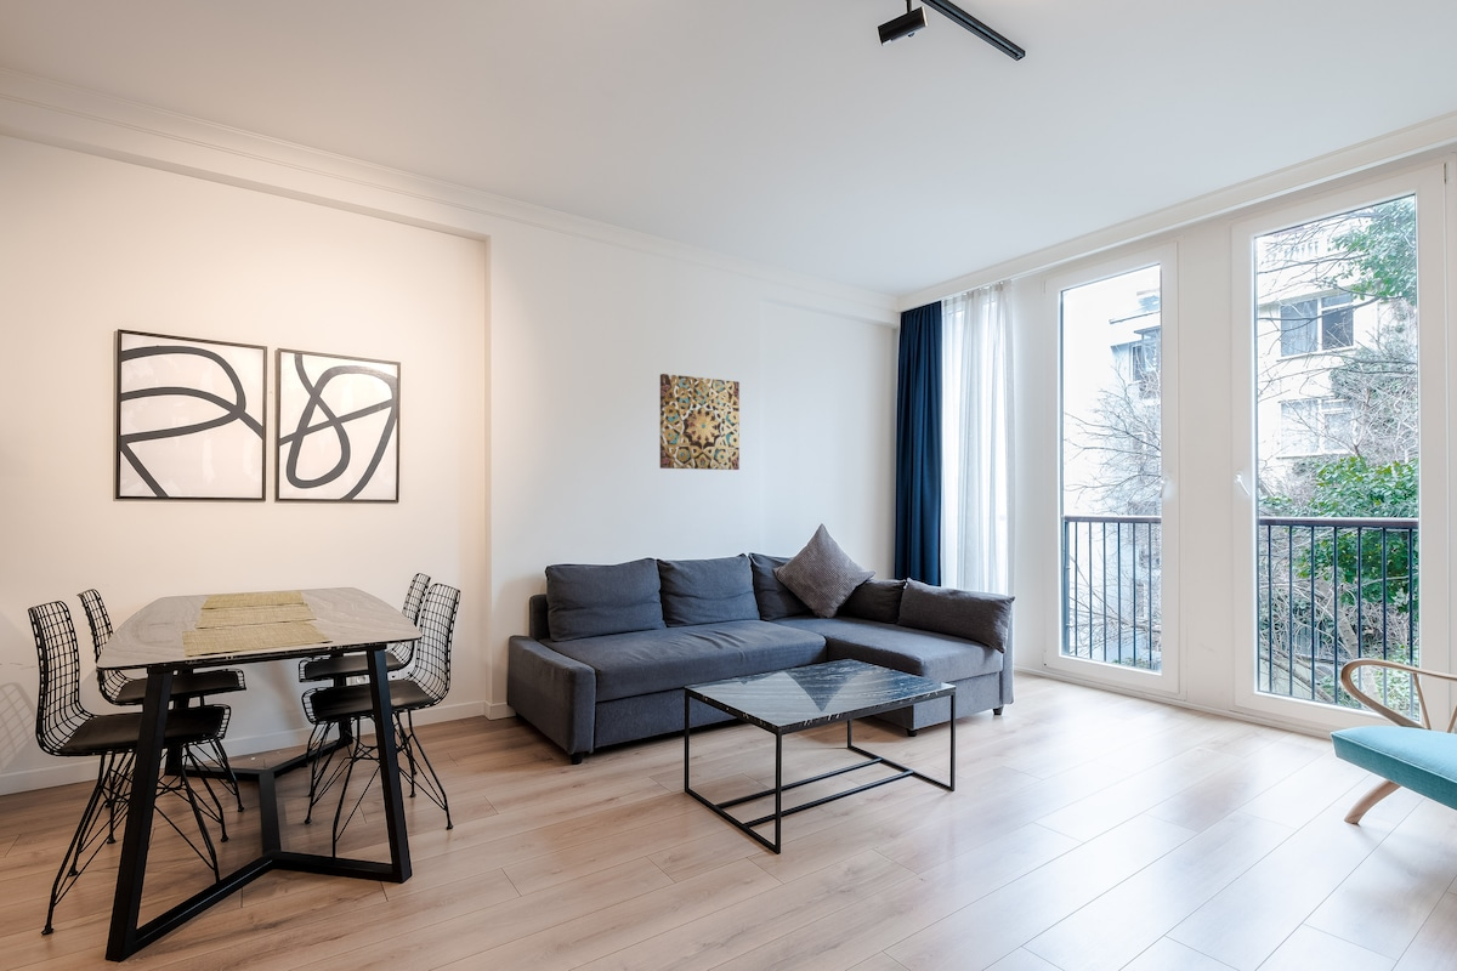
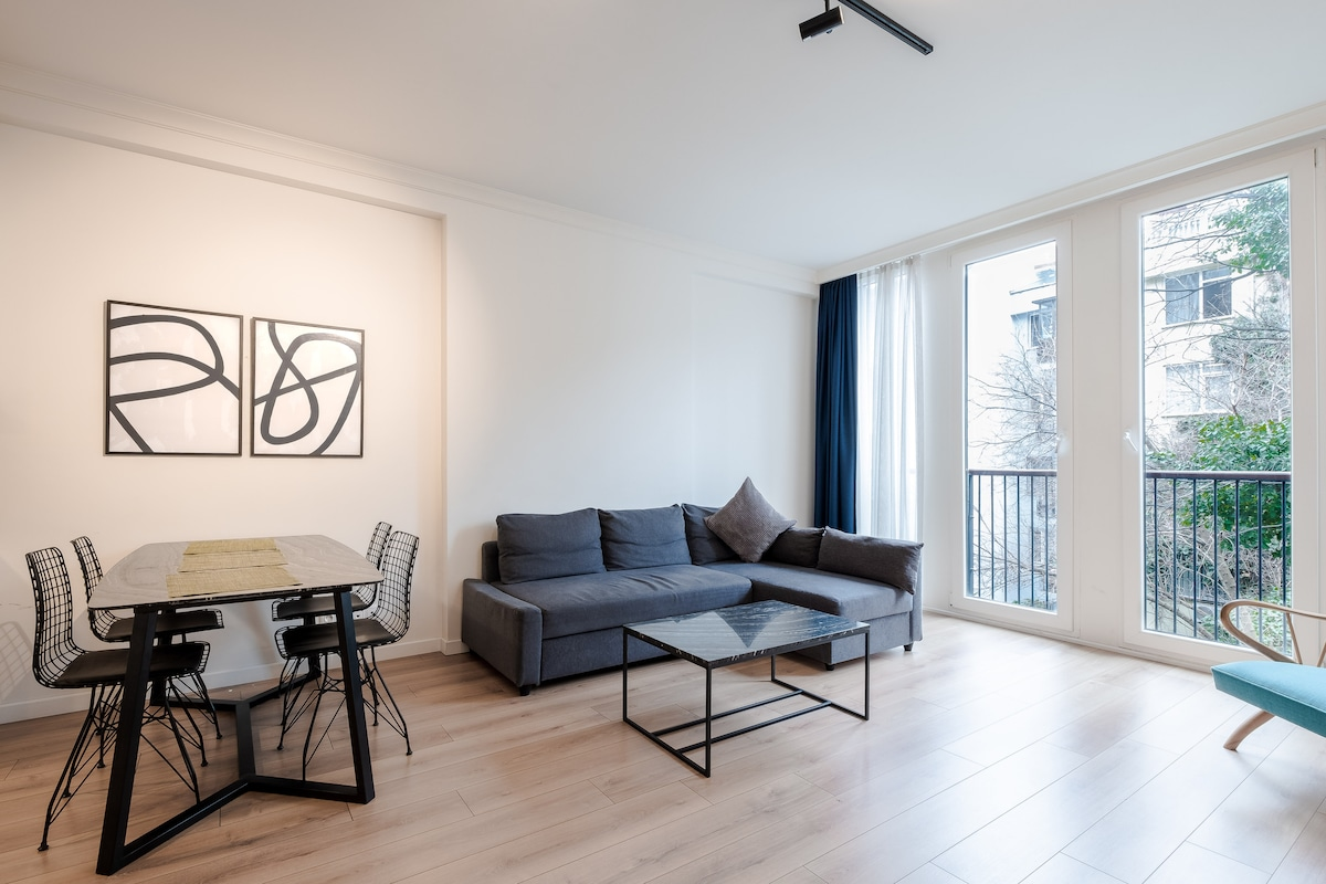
- wall art (701, 424)
